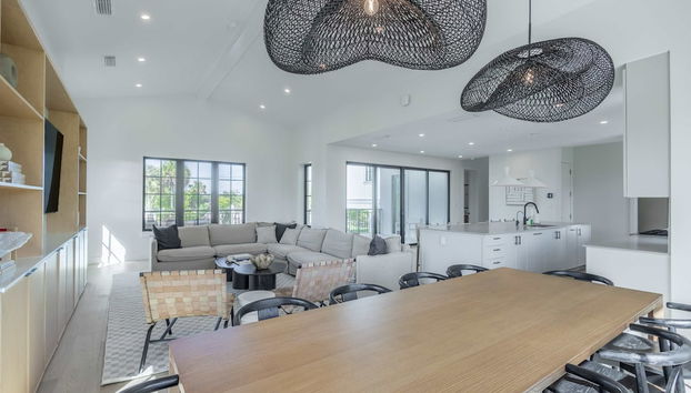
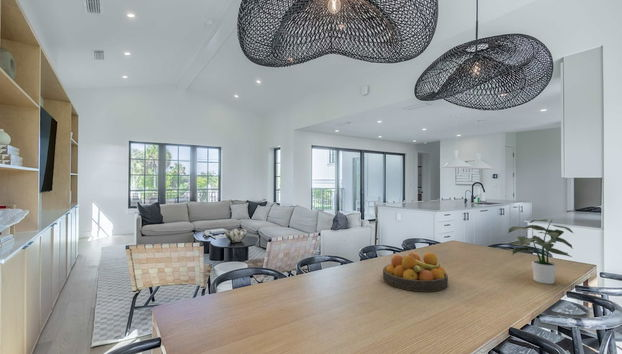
+ potted plant (542, 250)
+ fruit bowl (414, 267)
